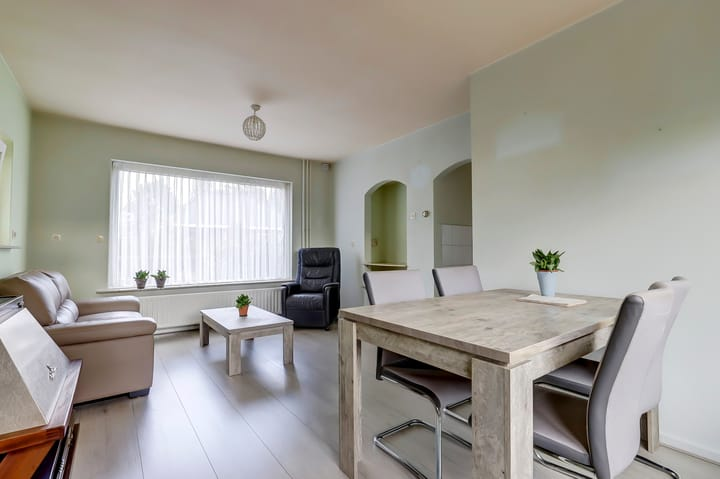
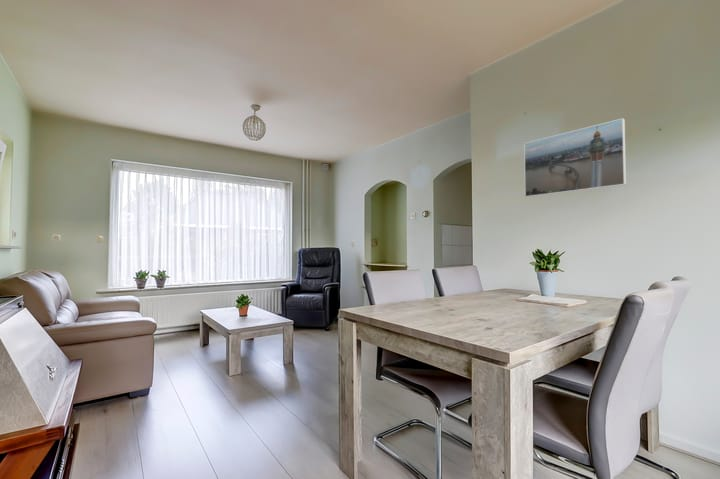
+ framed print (569, 161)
